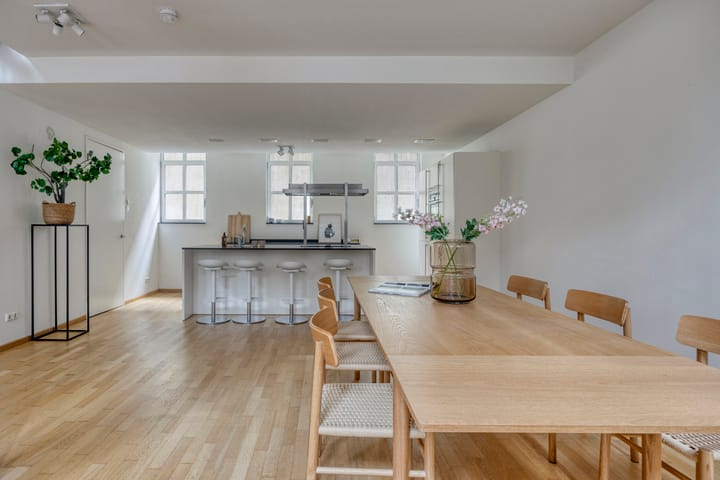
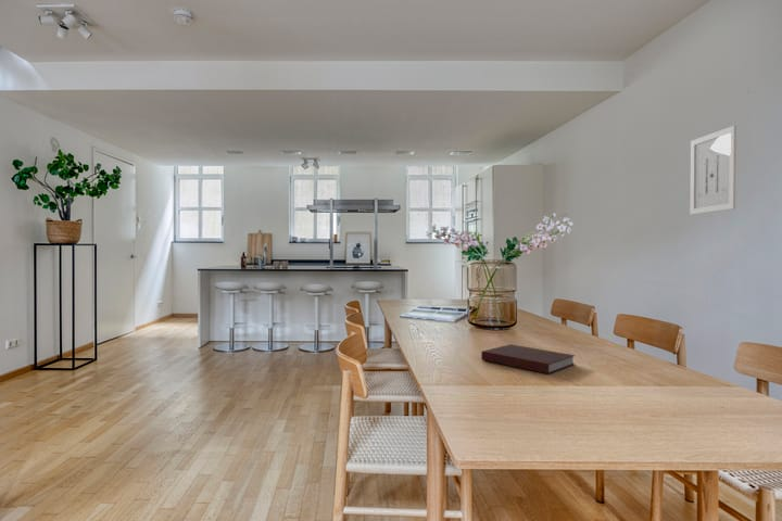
+ notebook (527, 357)
+ wall art (711, 173)
